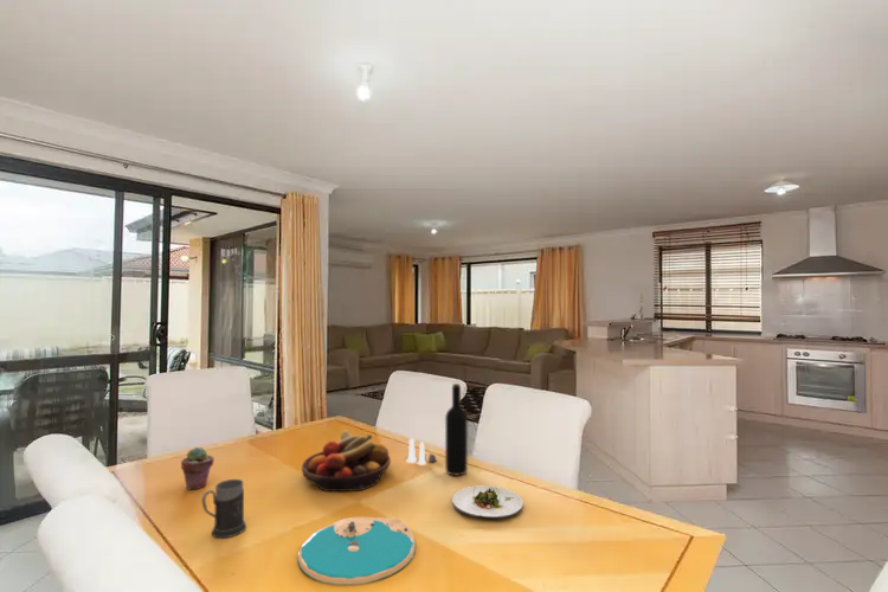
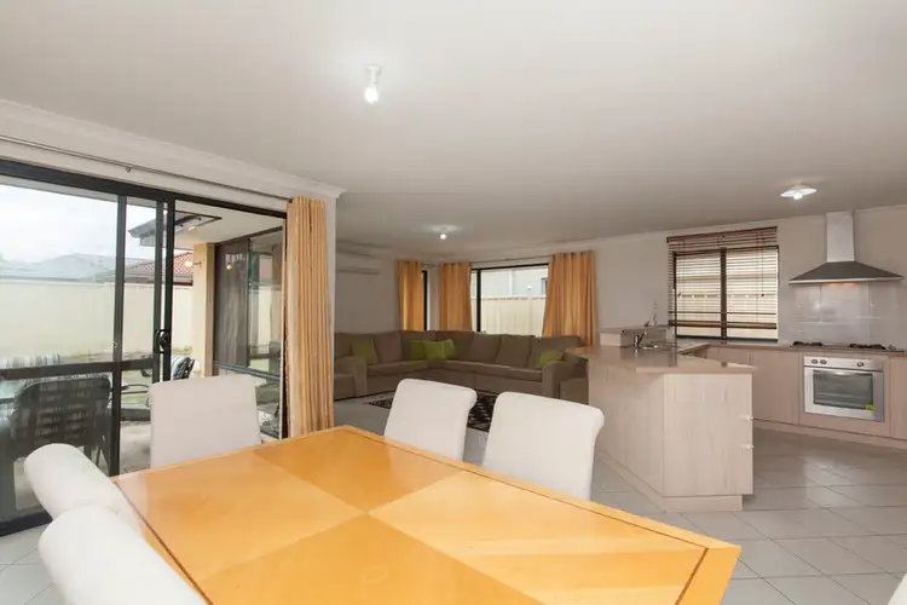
- wine bottle (456, 427)
- potted succulent (197, 466)
- plate (358, 538)
- salt and pepper shaker set (419, 449)
- salad plate (487, 496)
- fruit bowl (346, 457)
- mug (223, 508)
